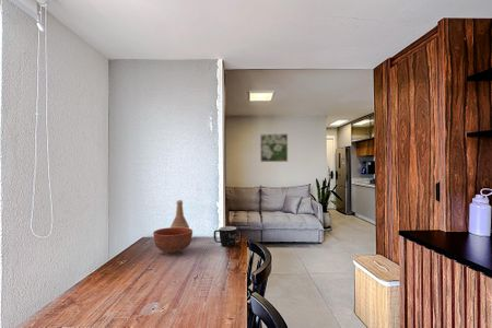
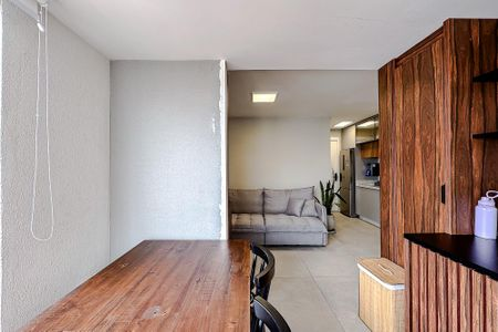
- vase (179, 220)
- mug (227, 236)
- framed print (273, 148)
- bowl (173, 241)
